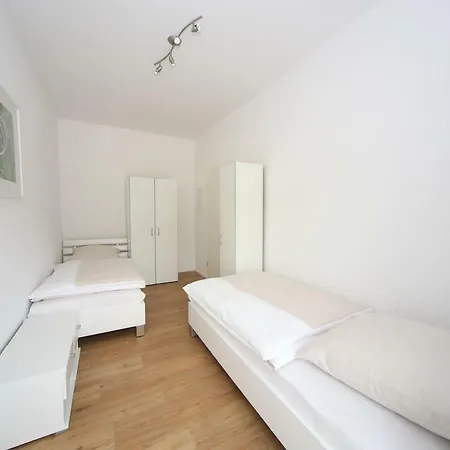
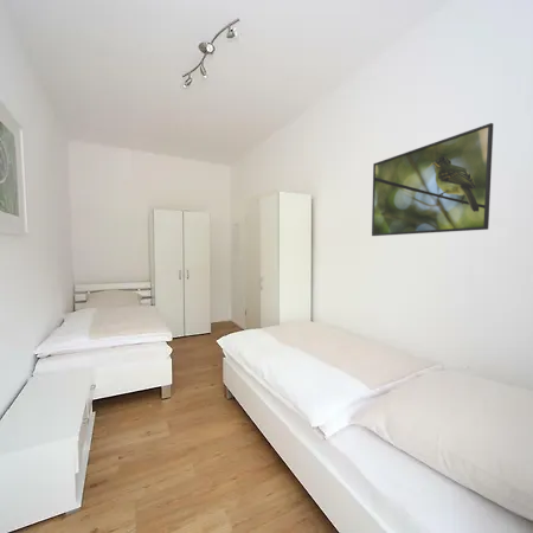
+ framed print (420, 191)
